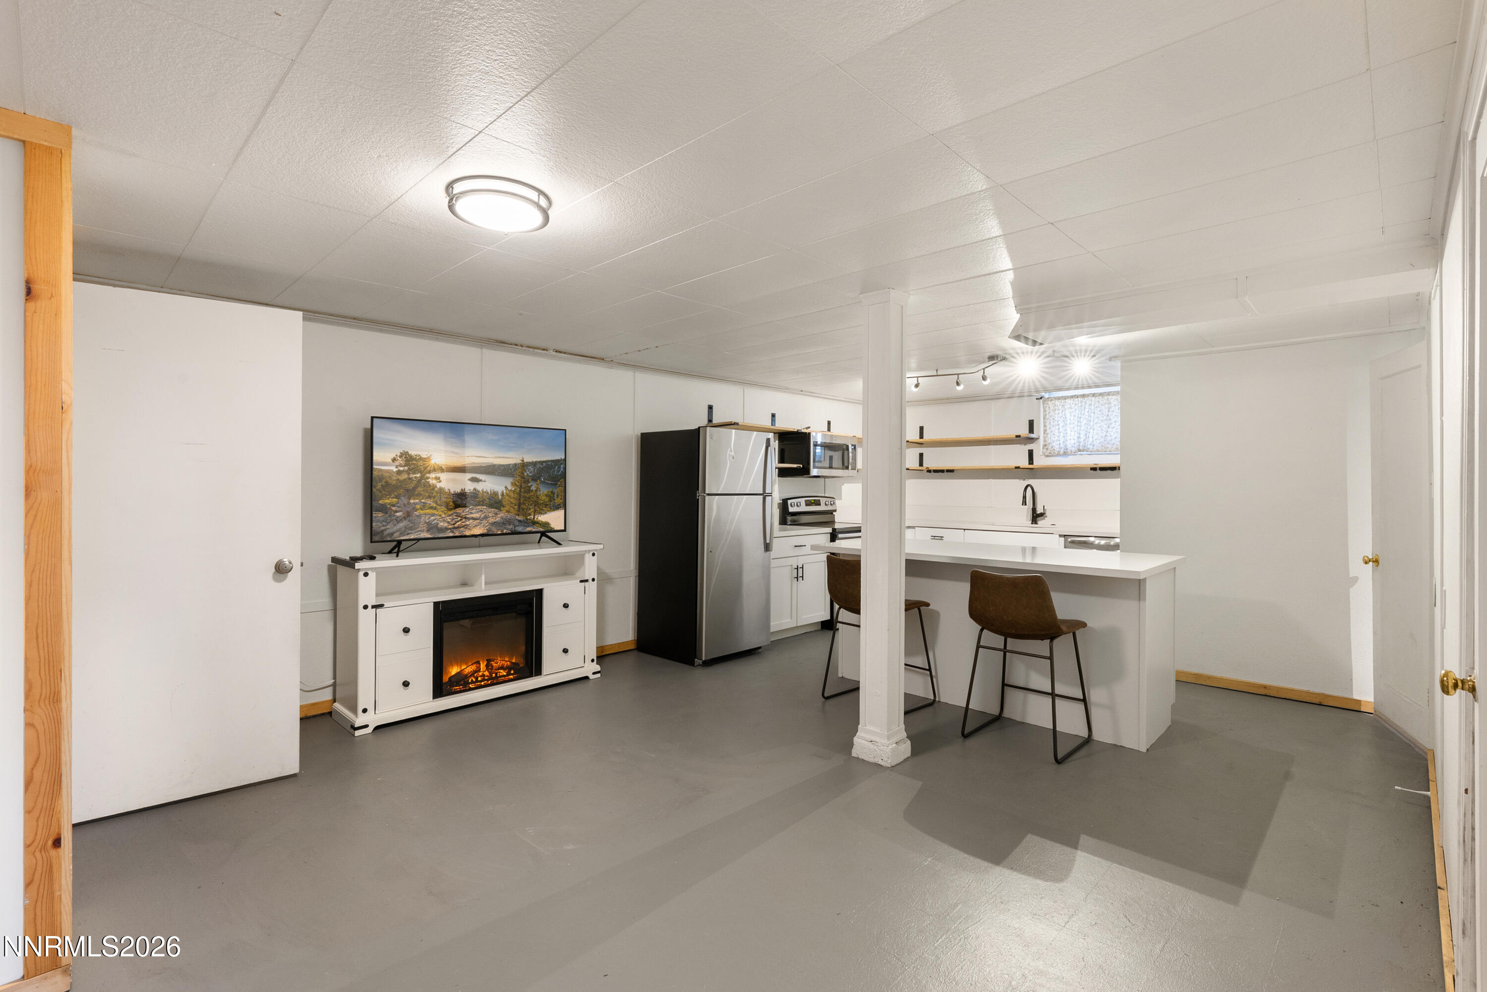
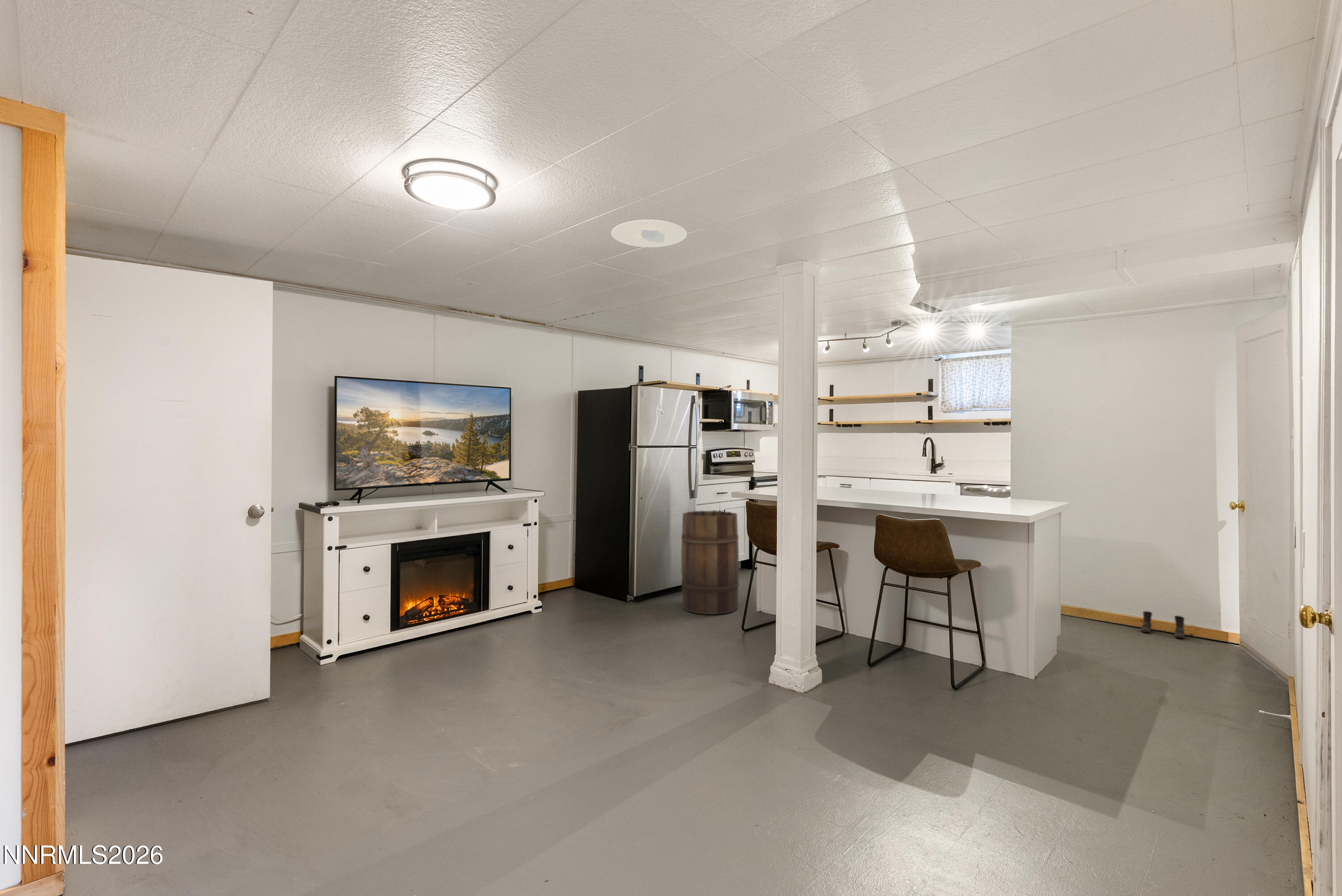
+ boots (1151, 625)
+ wooden barrel (710, 560)
+ recessed light (649, 230)
